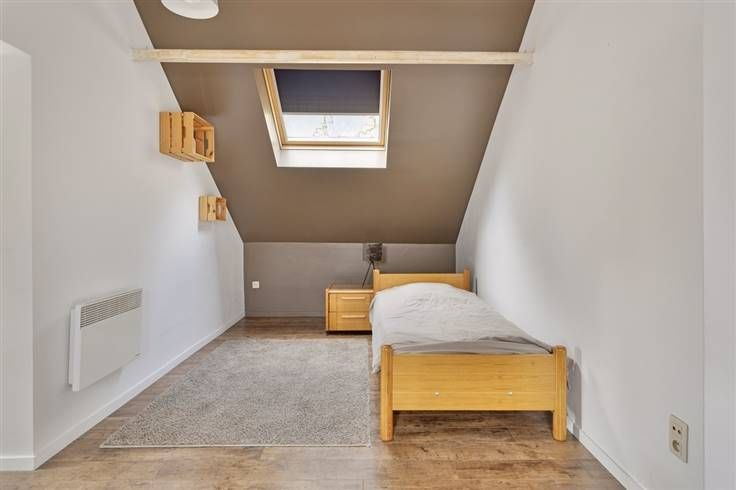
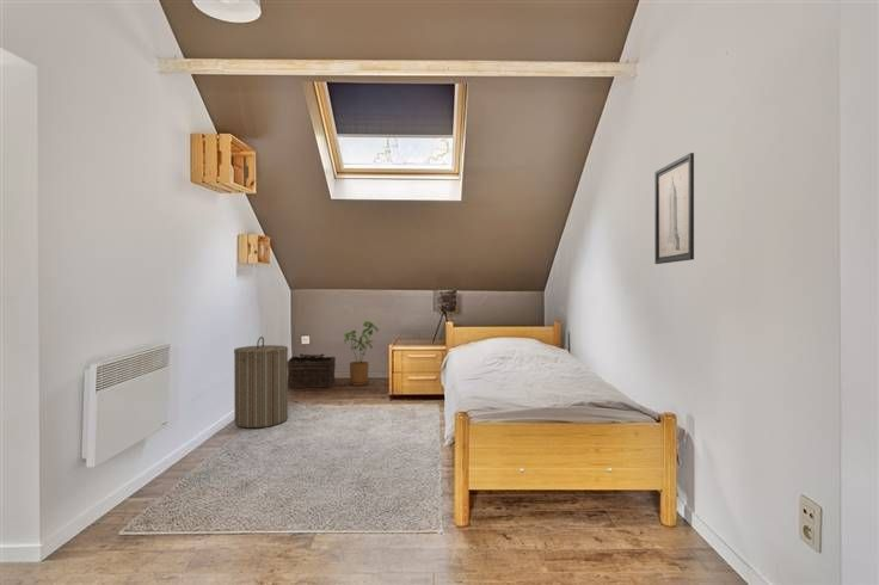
+ laundry hamper (260, 378)
+ basket (313, 368)
+ house plant (361, 353)
+ wall art (672, 213)
